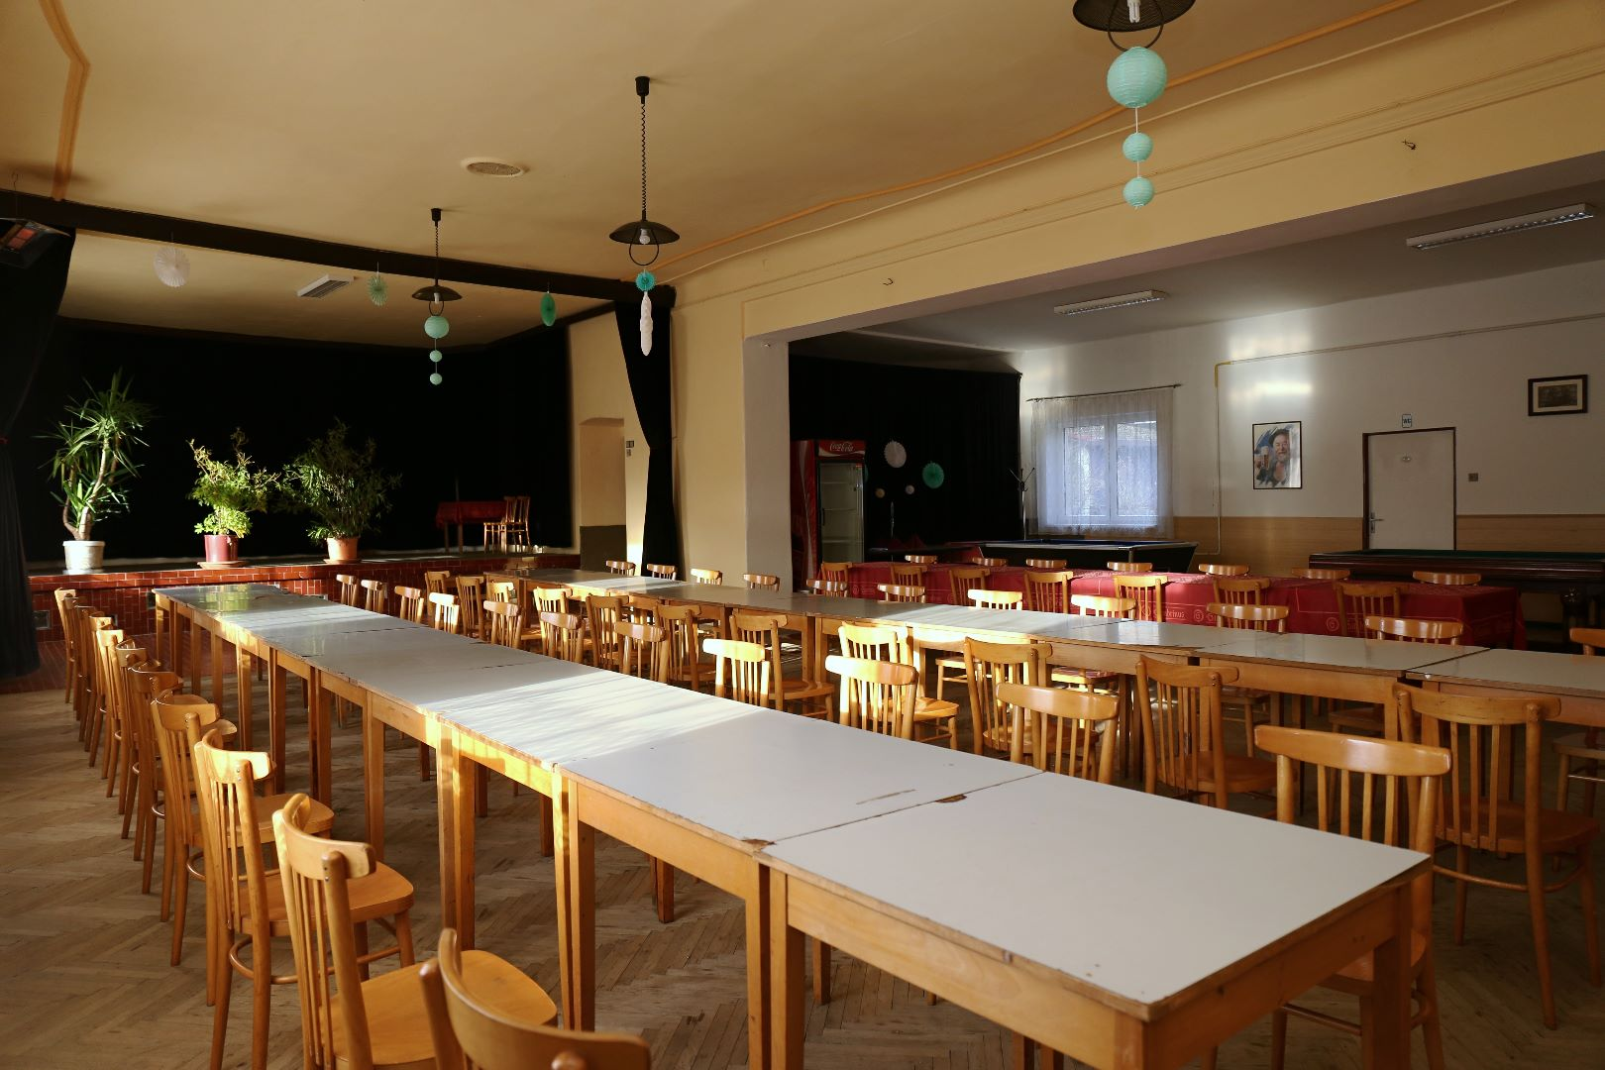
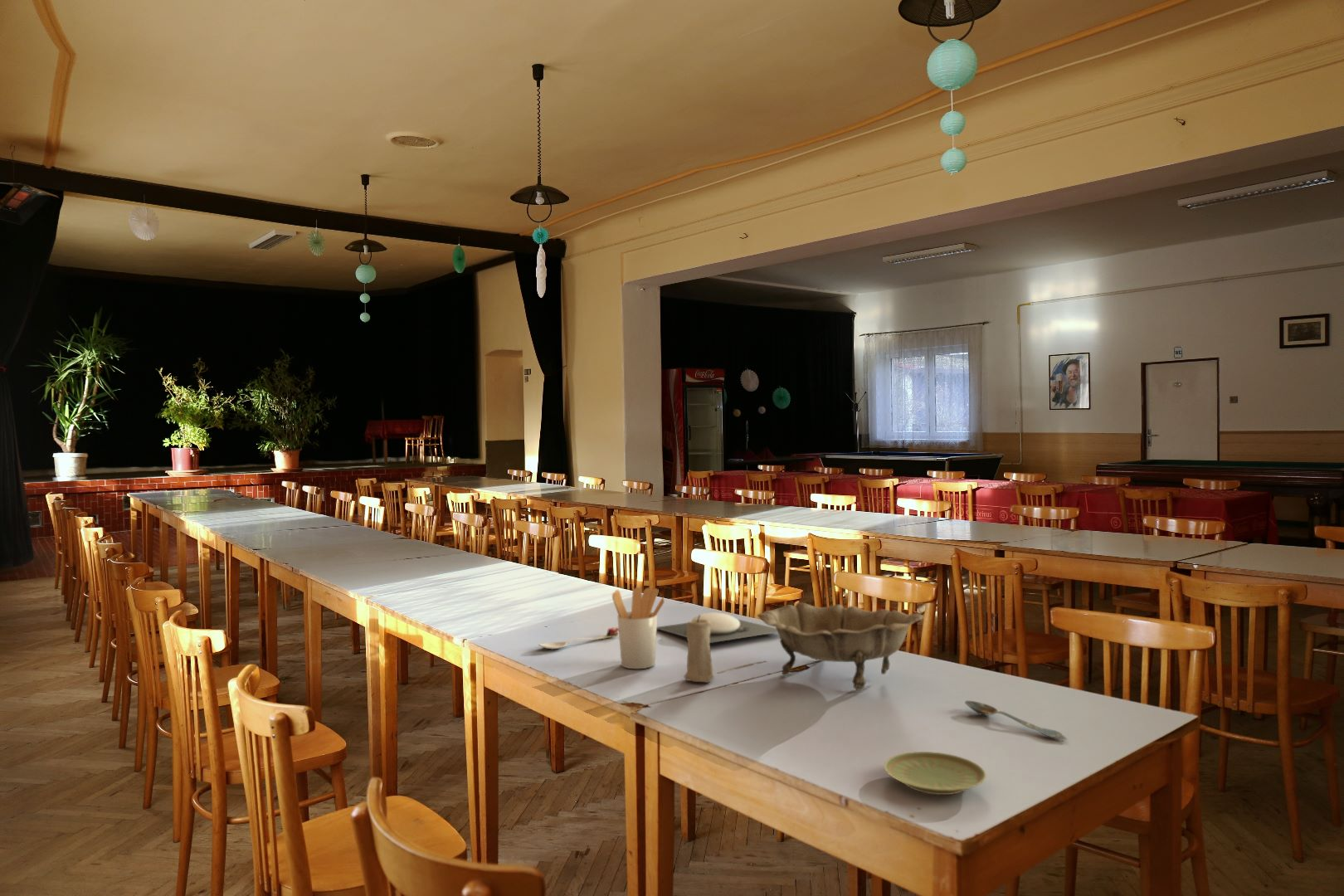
+ utensil holder (640, 625)
+ decorative bowl (837, 641)
+ spoon (1013, 718)
+ candle (699, 646)
+ plate (718, 623)
+ plate (934, 775)
+ spoon (580, 639)
